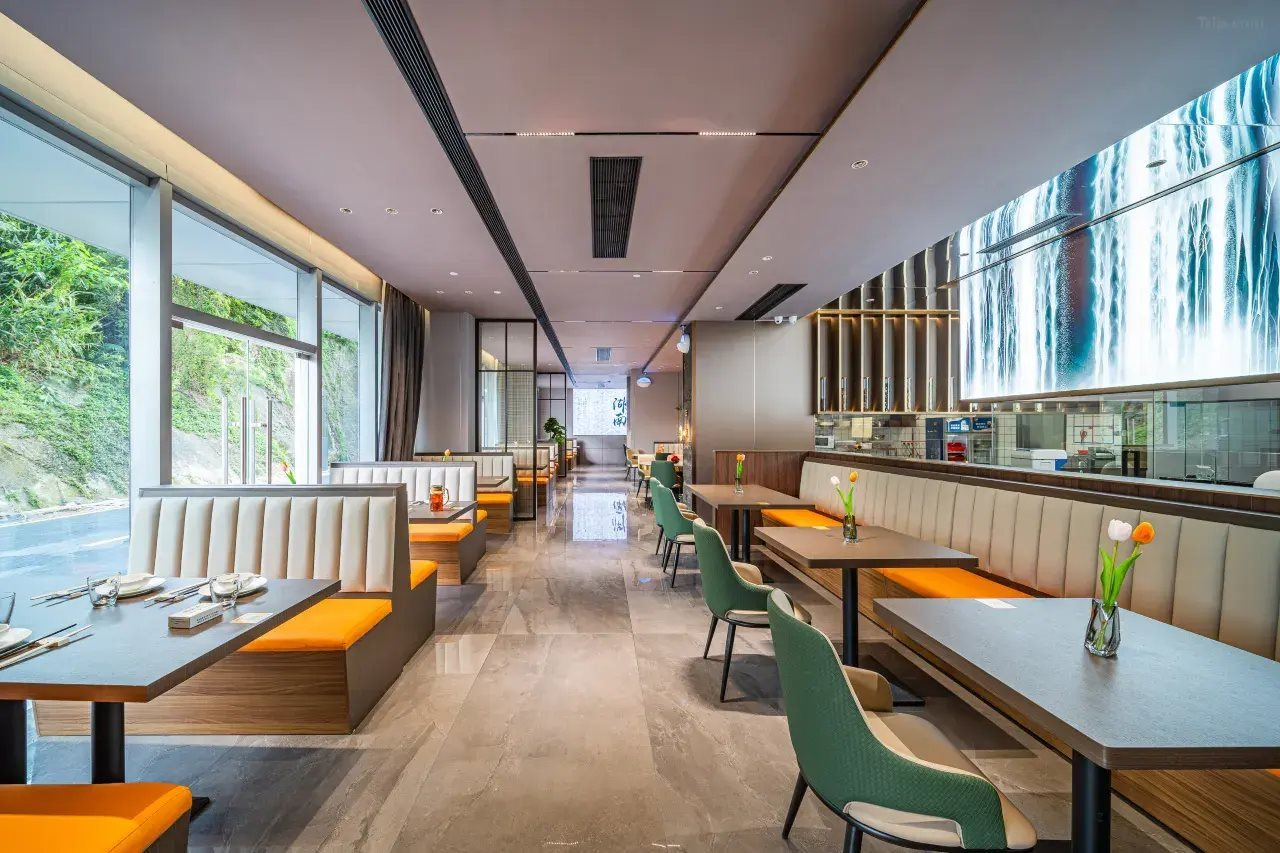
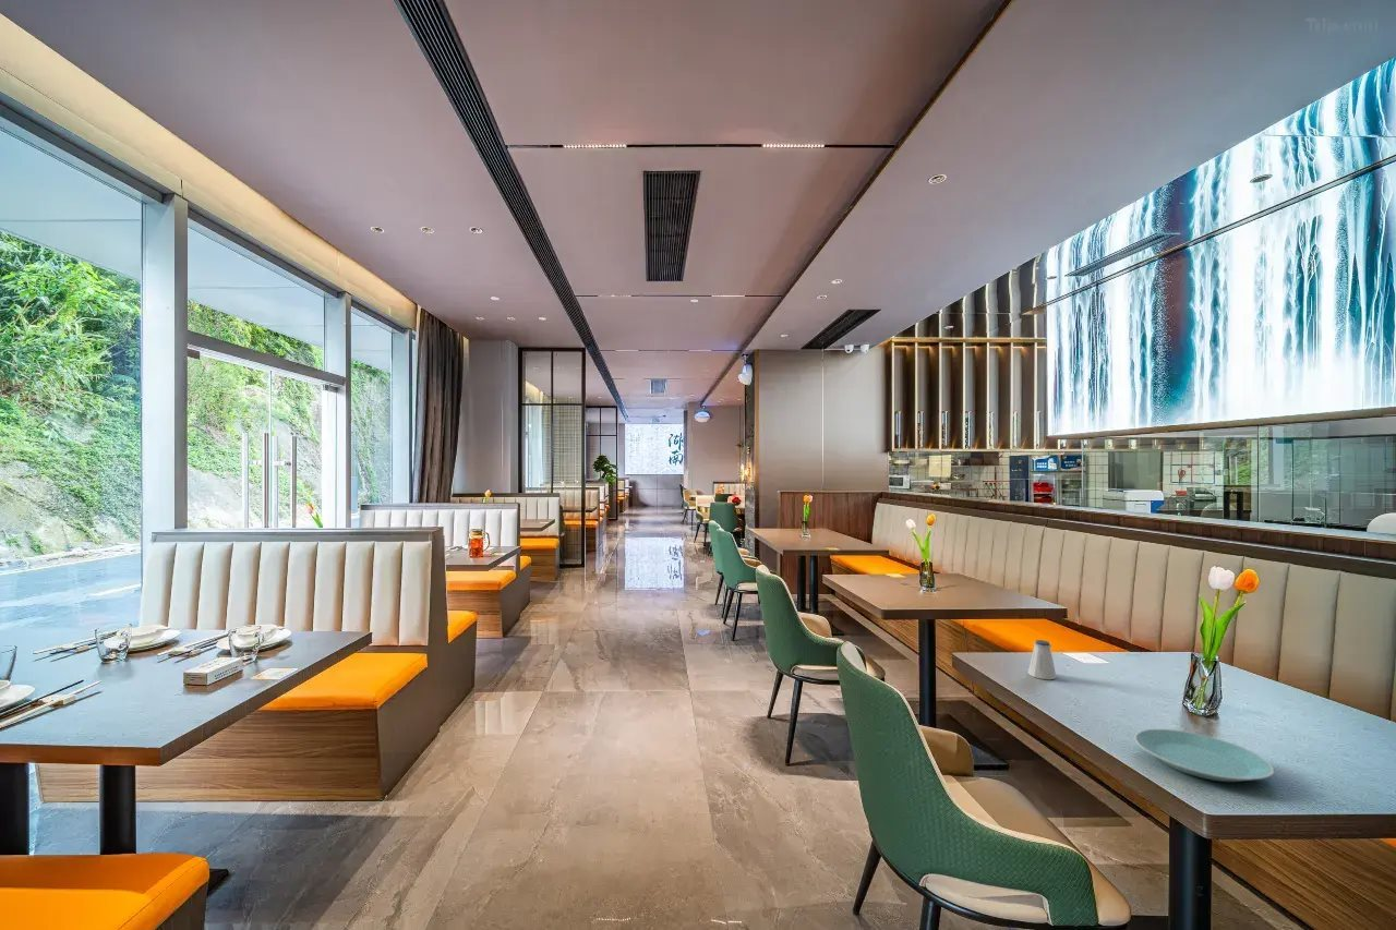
+ plate (1200, 757)
+ saltshaker (1042, 657)
